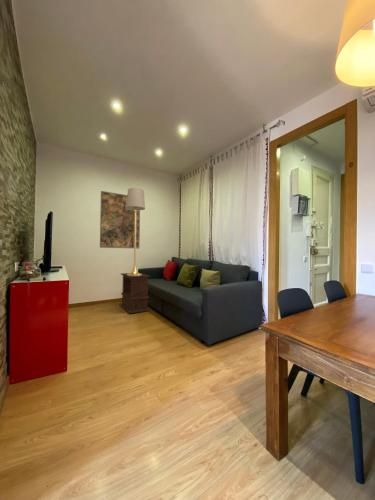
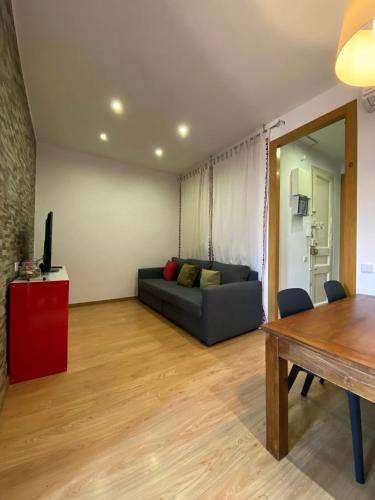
- lamp (135, 231)
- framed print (121, 221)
- side table (134, 291)
